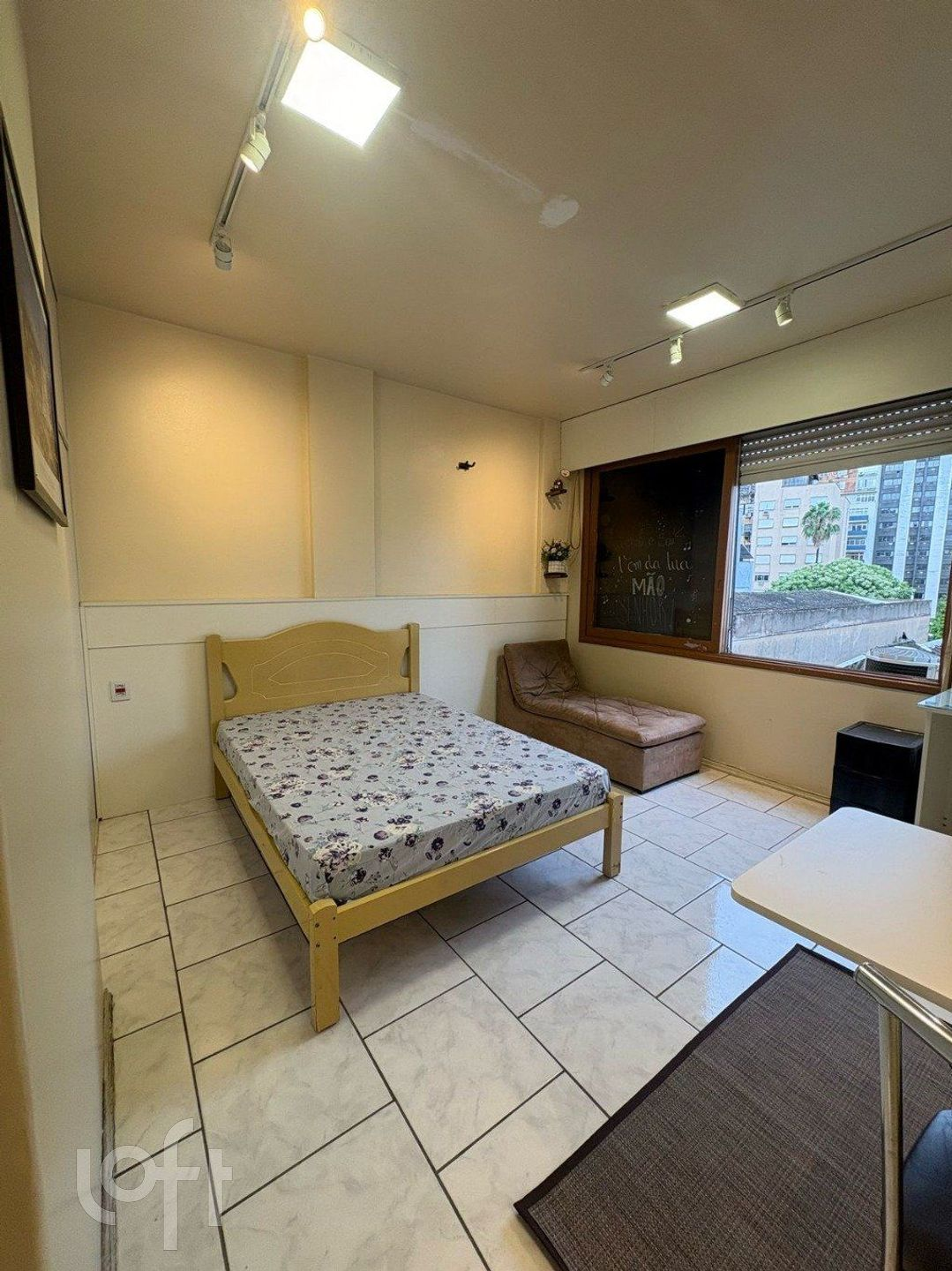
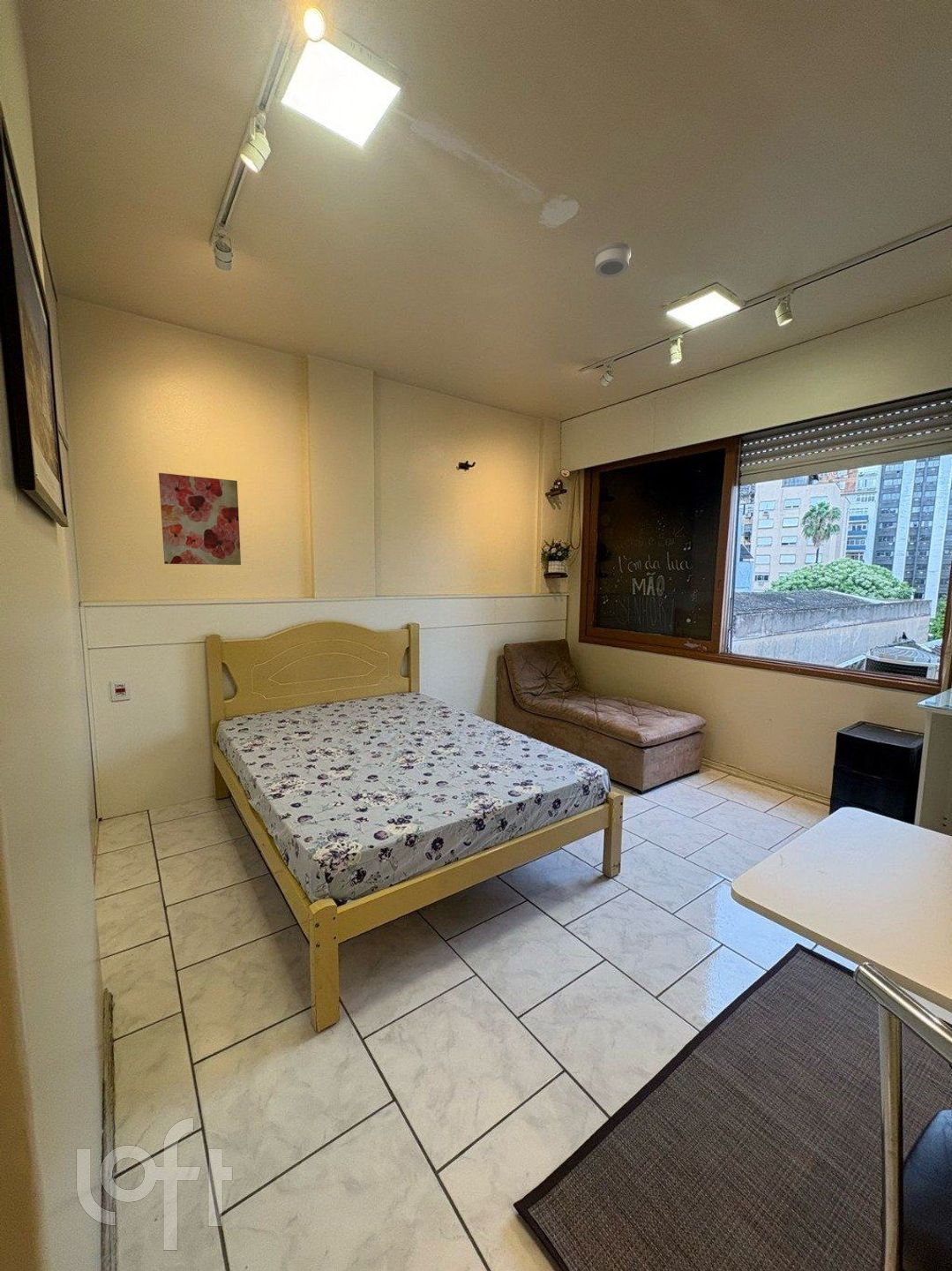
+ smoke detector (611, 258)
+ wall art (201, 521)
